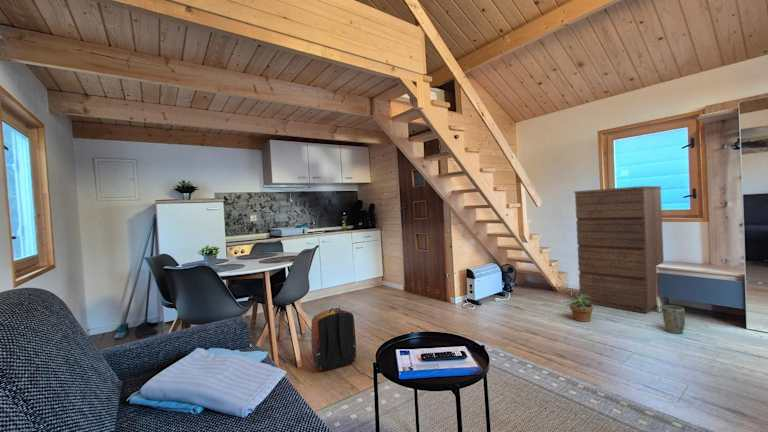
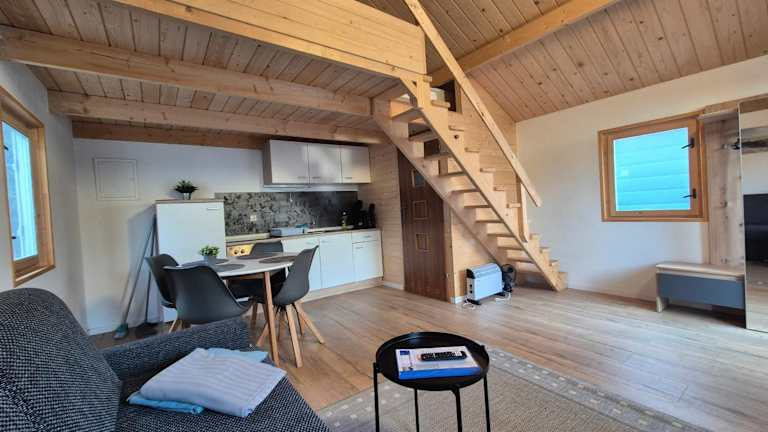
- plant pot (673, 319)
- dresser (619, 245)
- potted plant (580, 305)
- backpack (333, 334)
